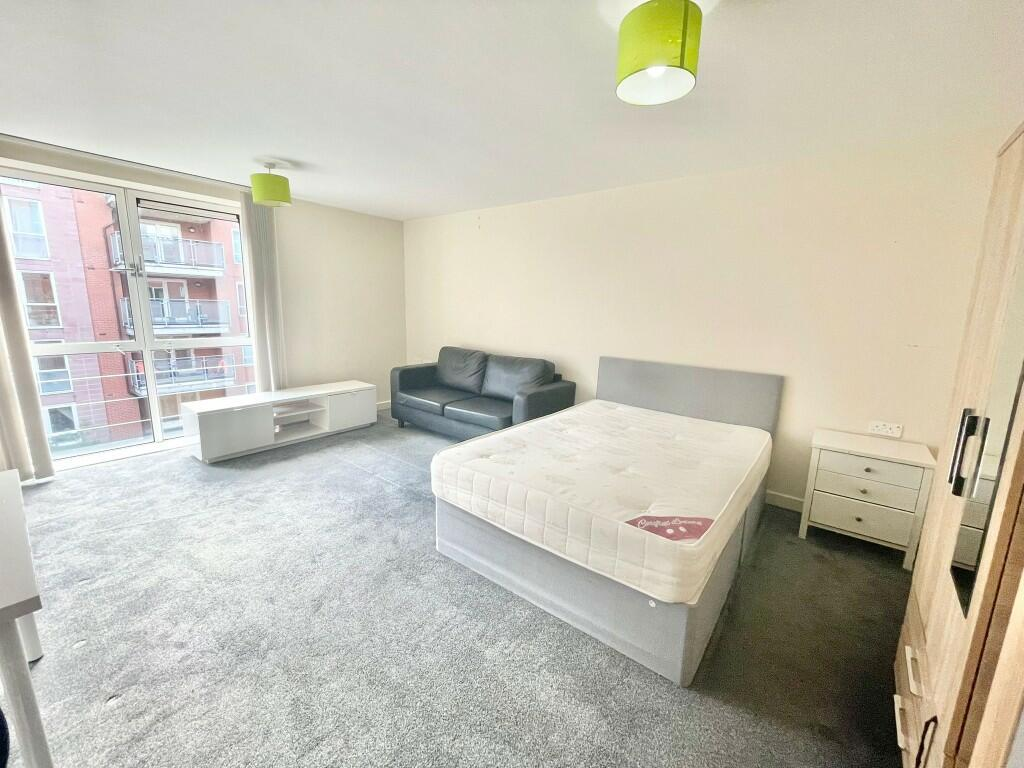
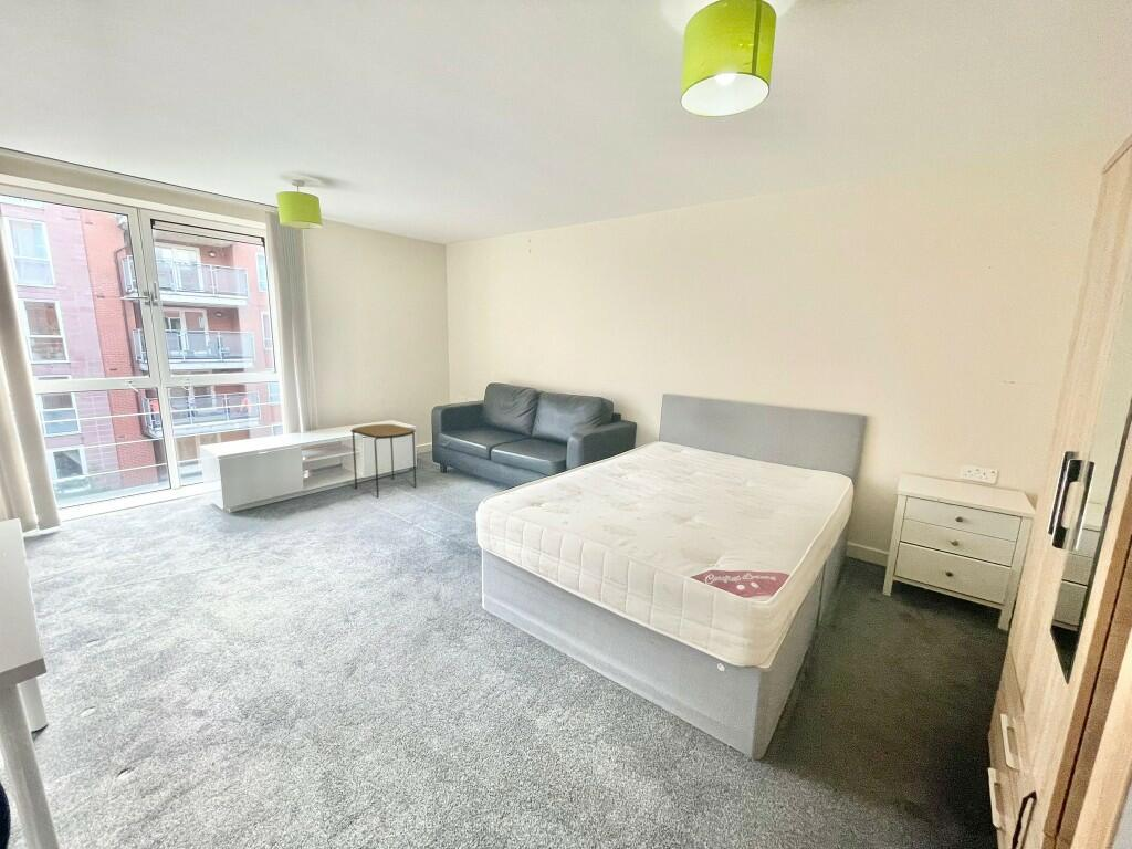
+ side table (391, 459)
